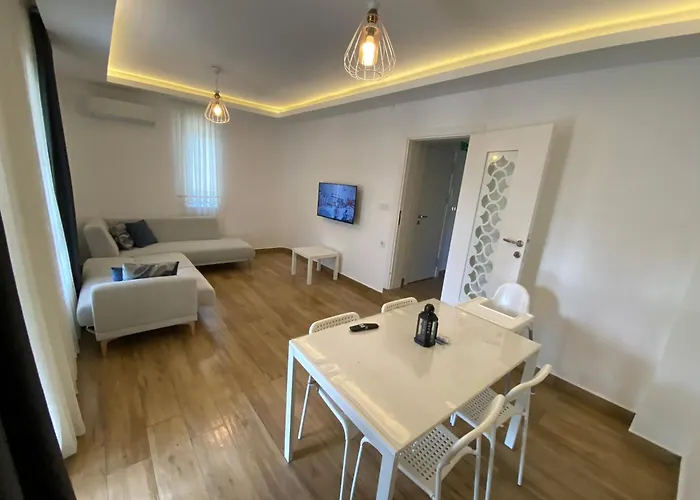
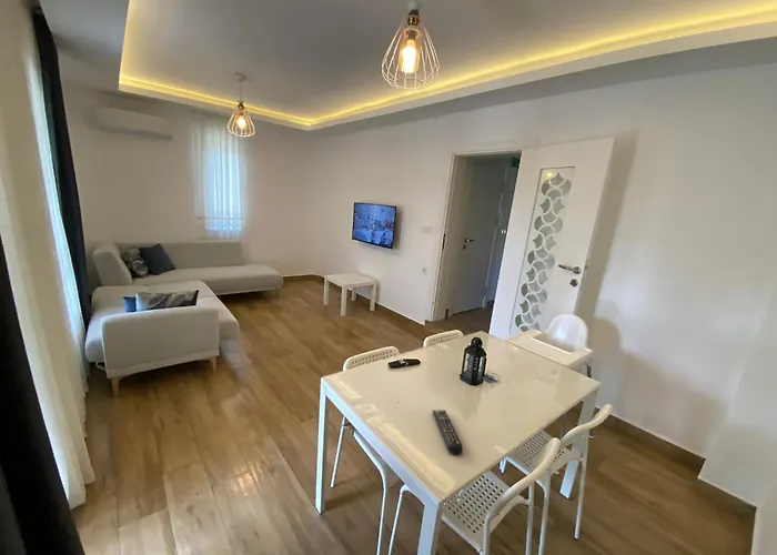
+ remote control (445, 428)
